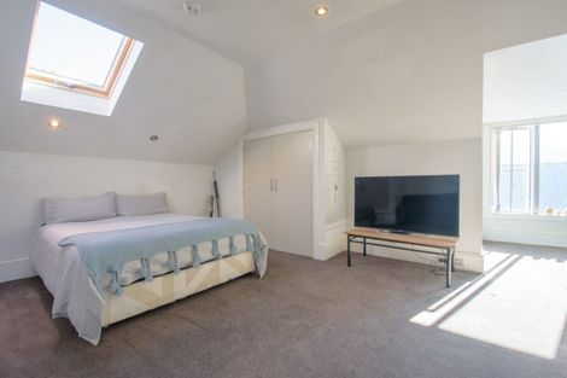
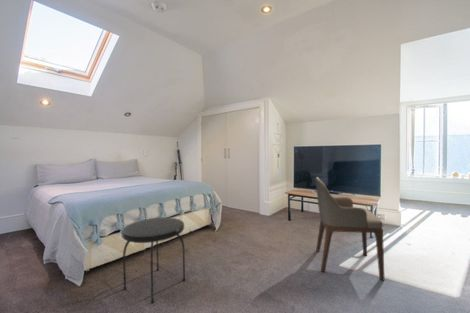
+ armchair (346, 220)
+ side table (152, 255)
